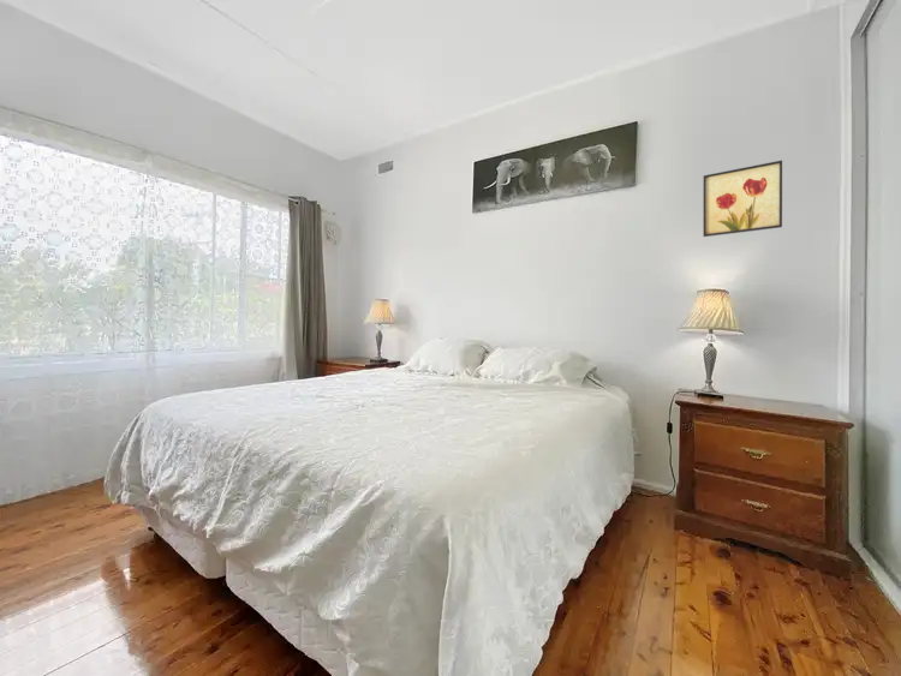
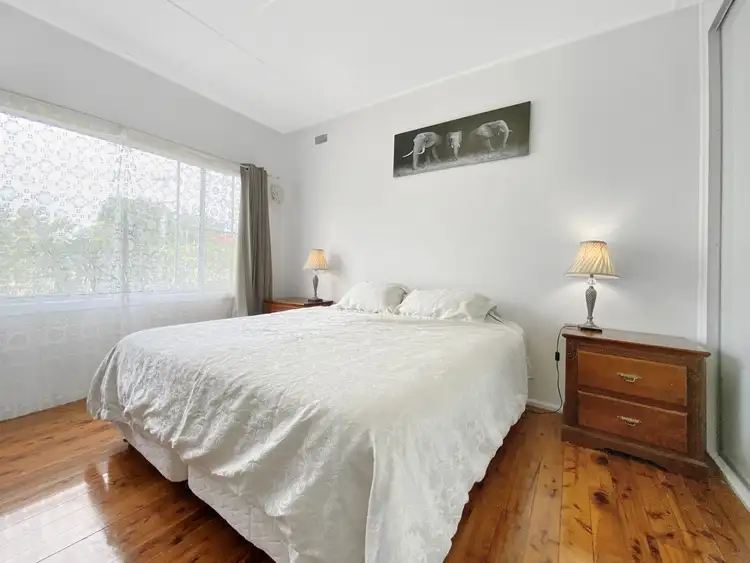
- wall art (740, 201)
